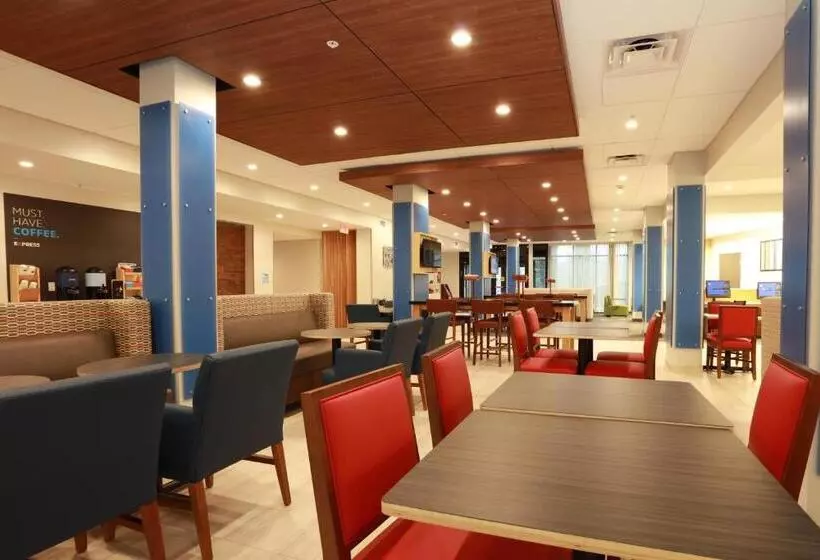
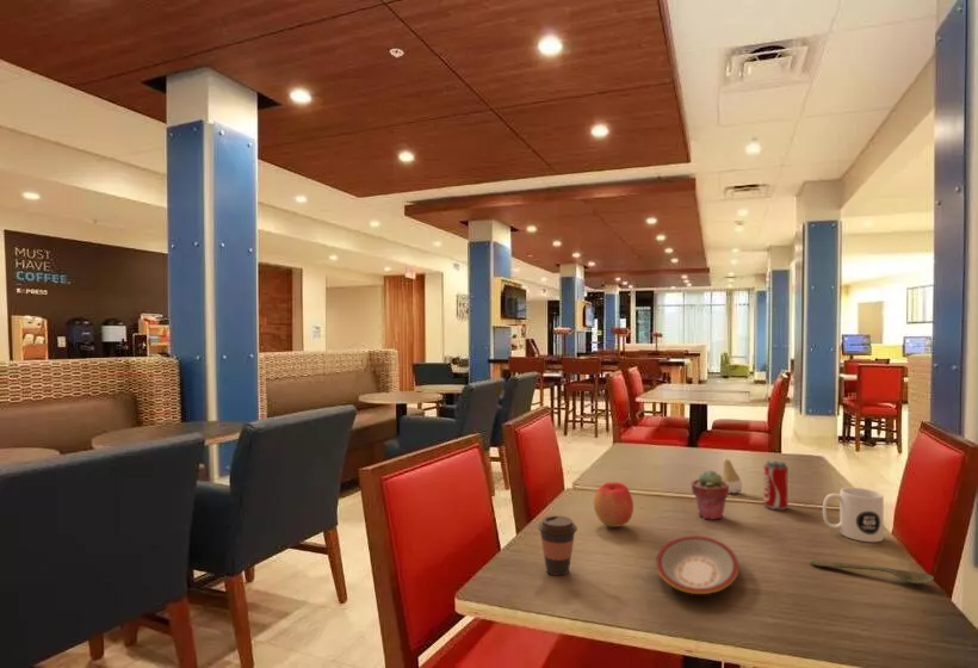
+ tooth (731, 476)
+ plate (697, 567)
+ mug (852, 513)
+ spoon (869, 569)
+ beverage can (775, 484)
+ coffee cup (557, 545)
+ apple (613, 505)
+ potted succulent (710, 493)
